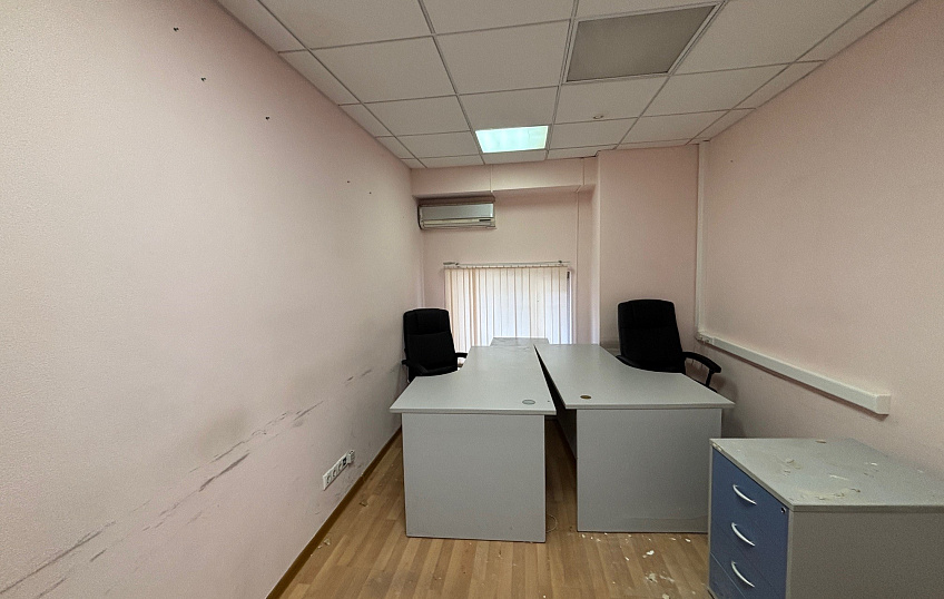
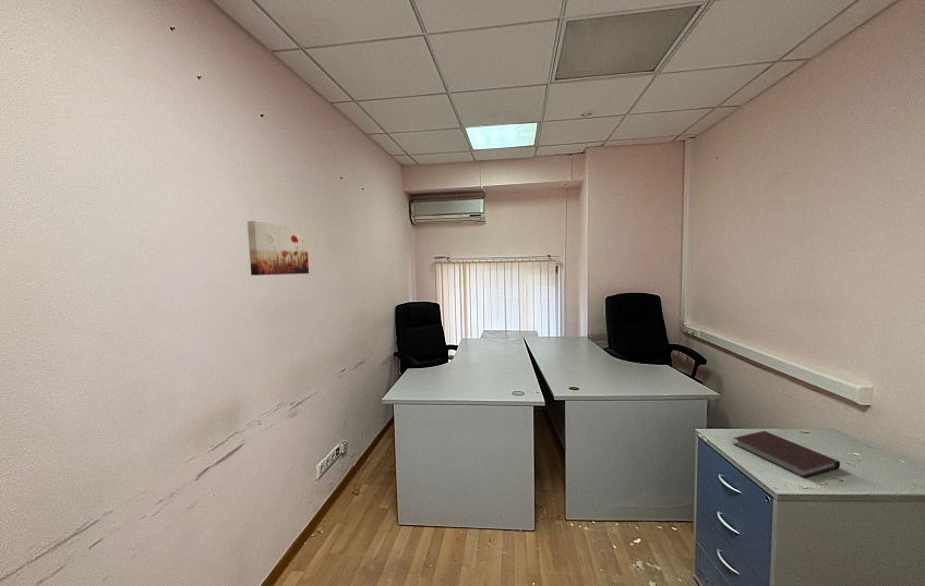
+ wall art (281, 249)
+ notebook (782, 451)
